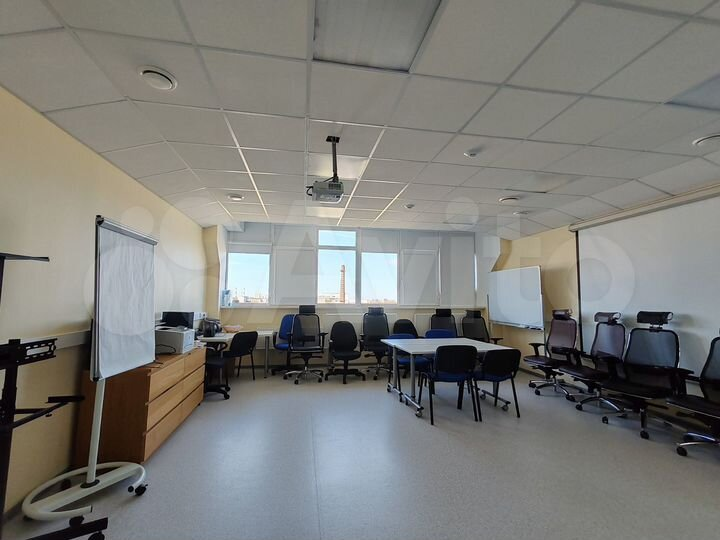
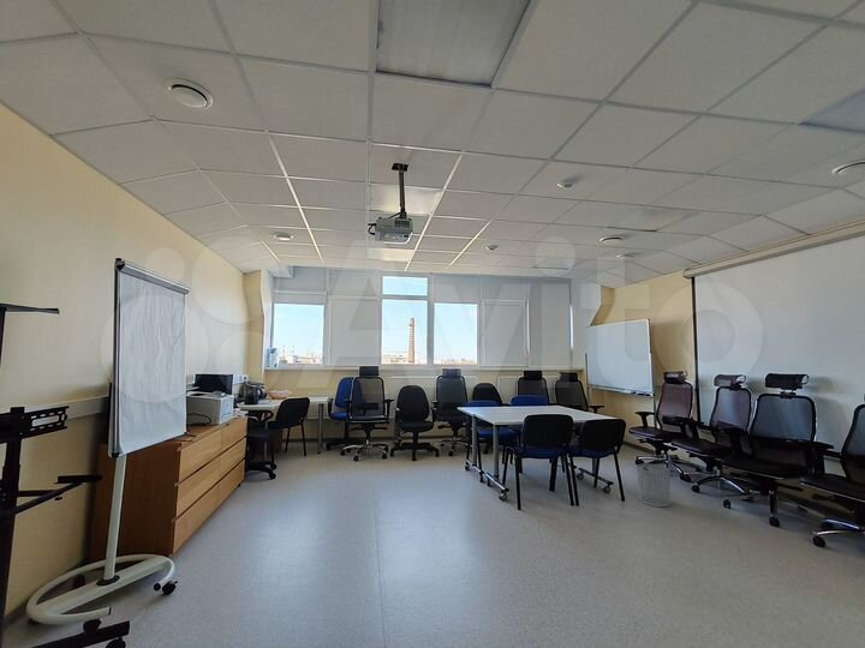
+ waste bin (654, 485)
